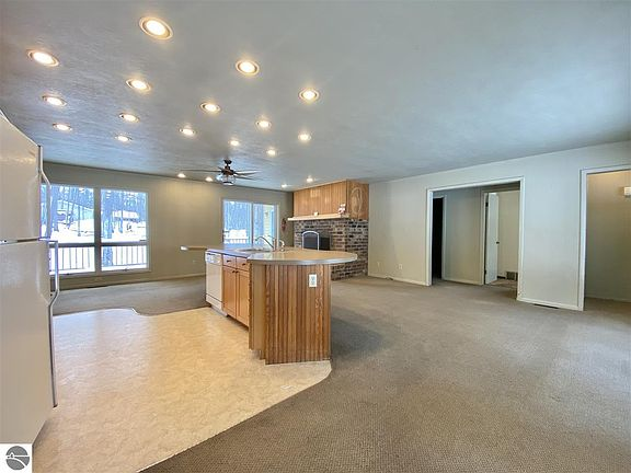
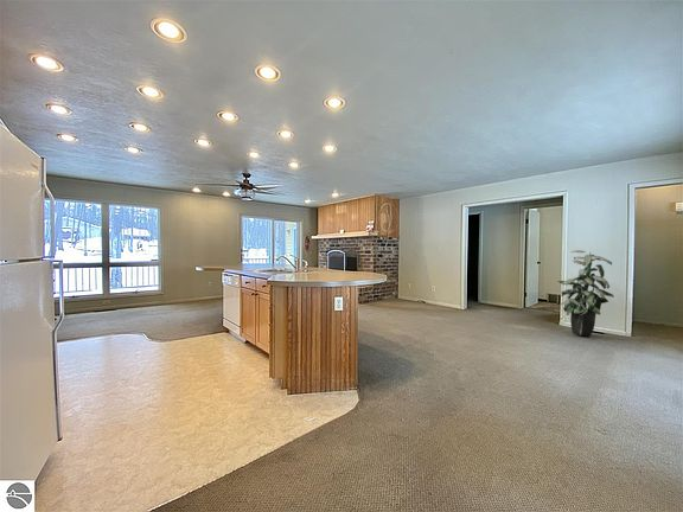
+ indoor plant (582, 293)
